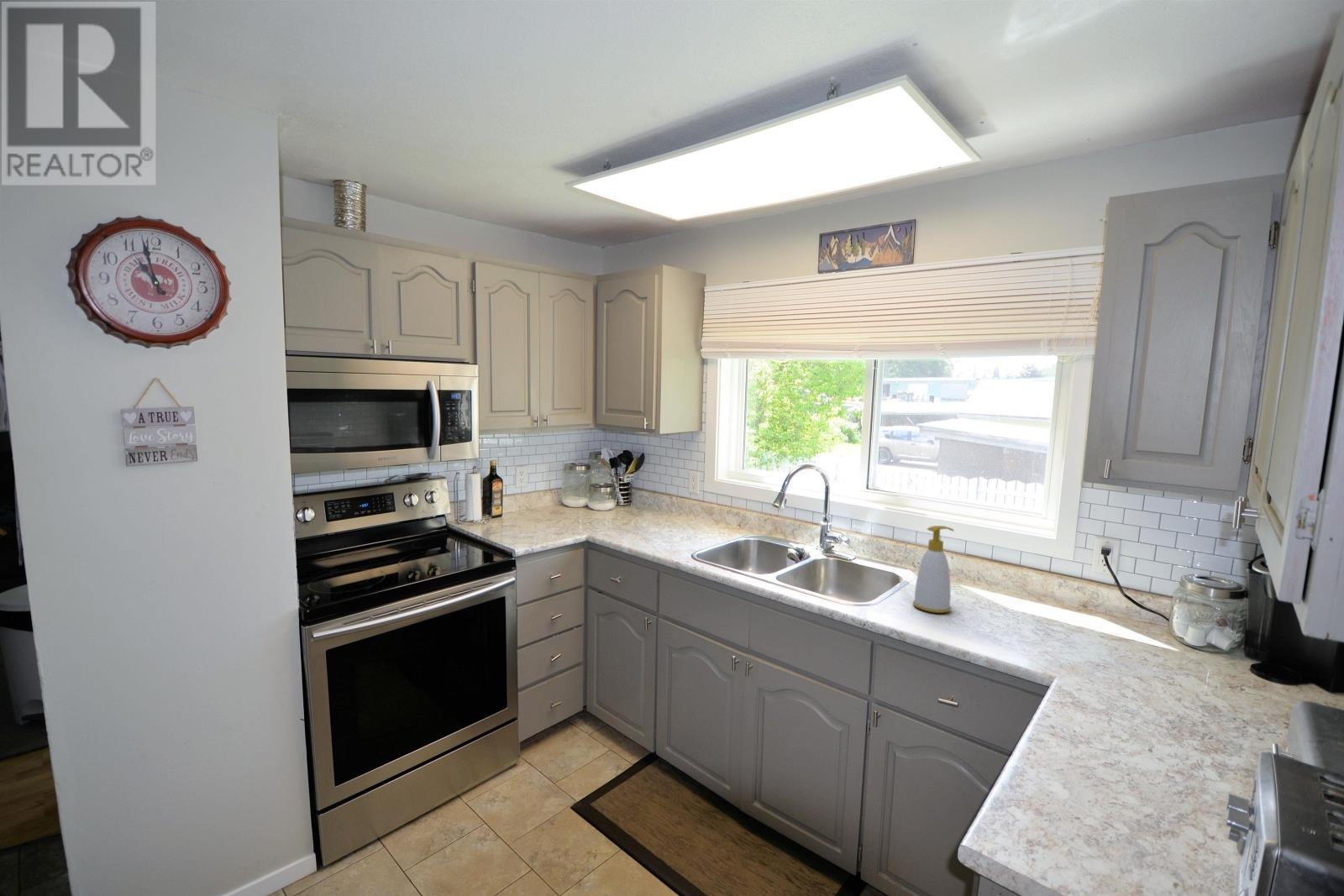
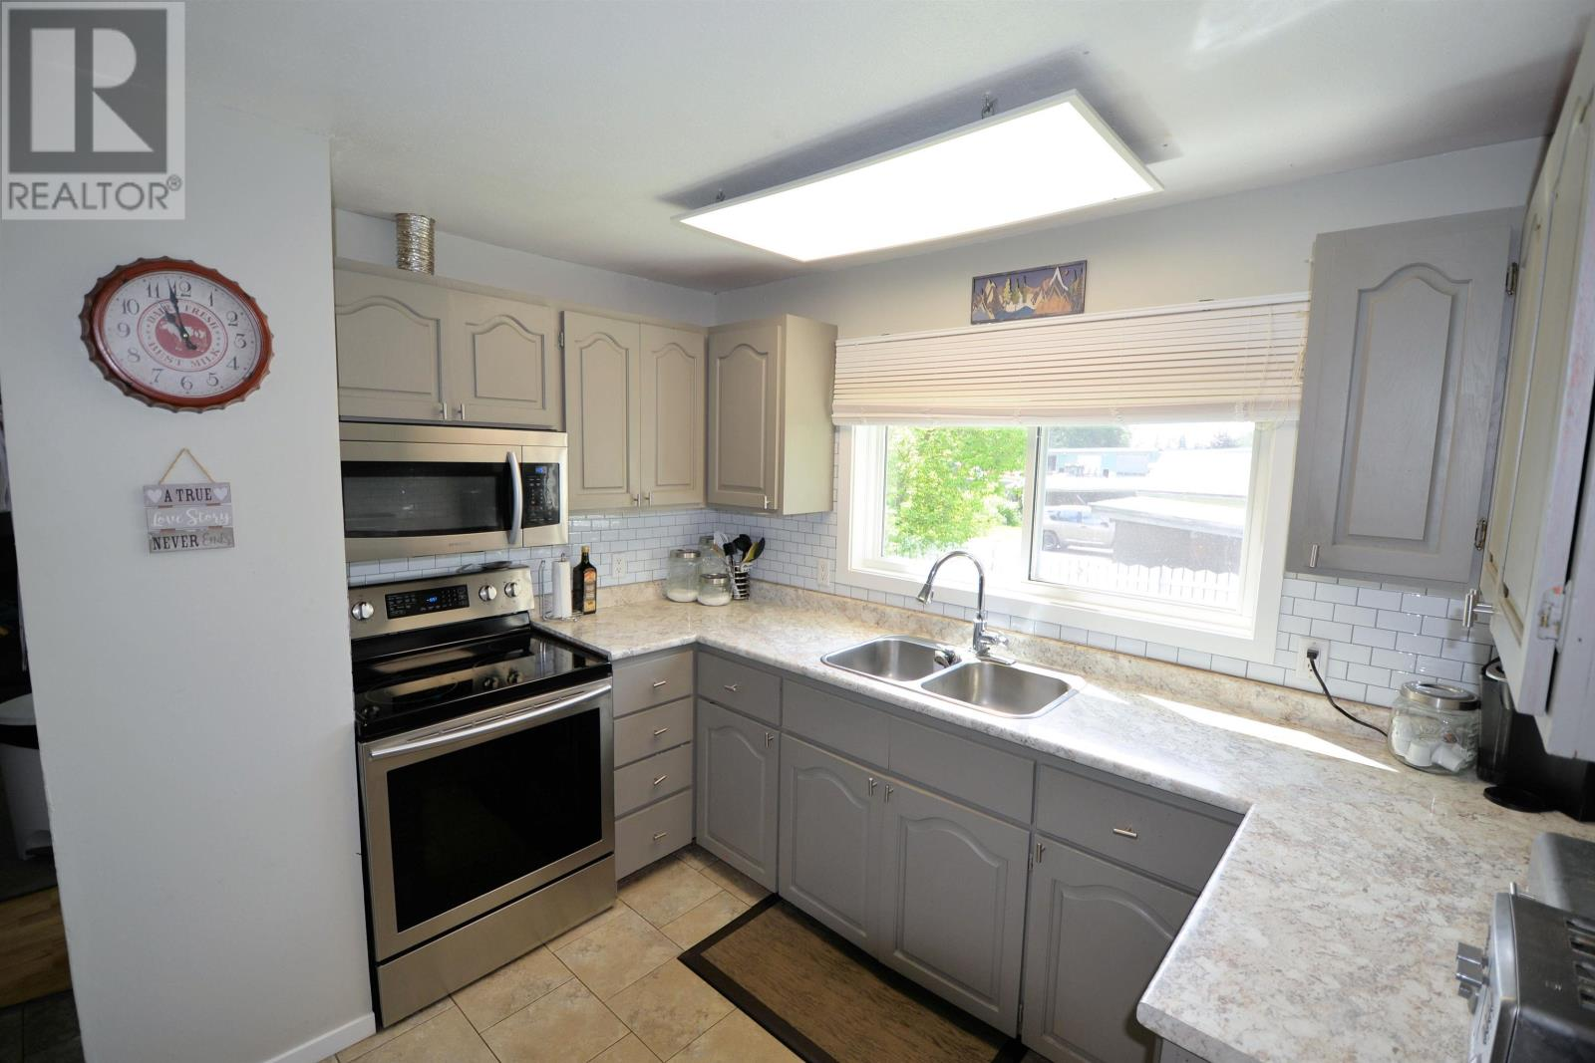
- soap bottle (934, 567)
